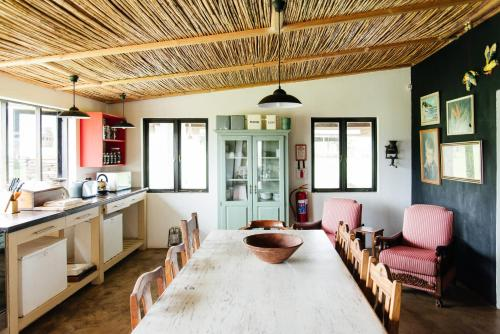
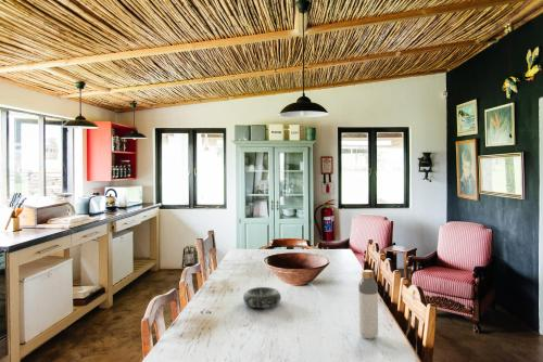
+ bottle (368, 303)
+ decorative bowl (262, 297)
